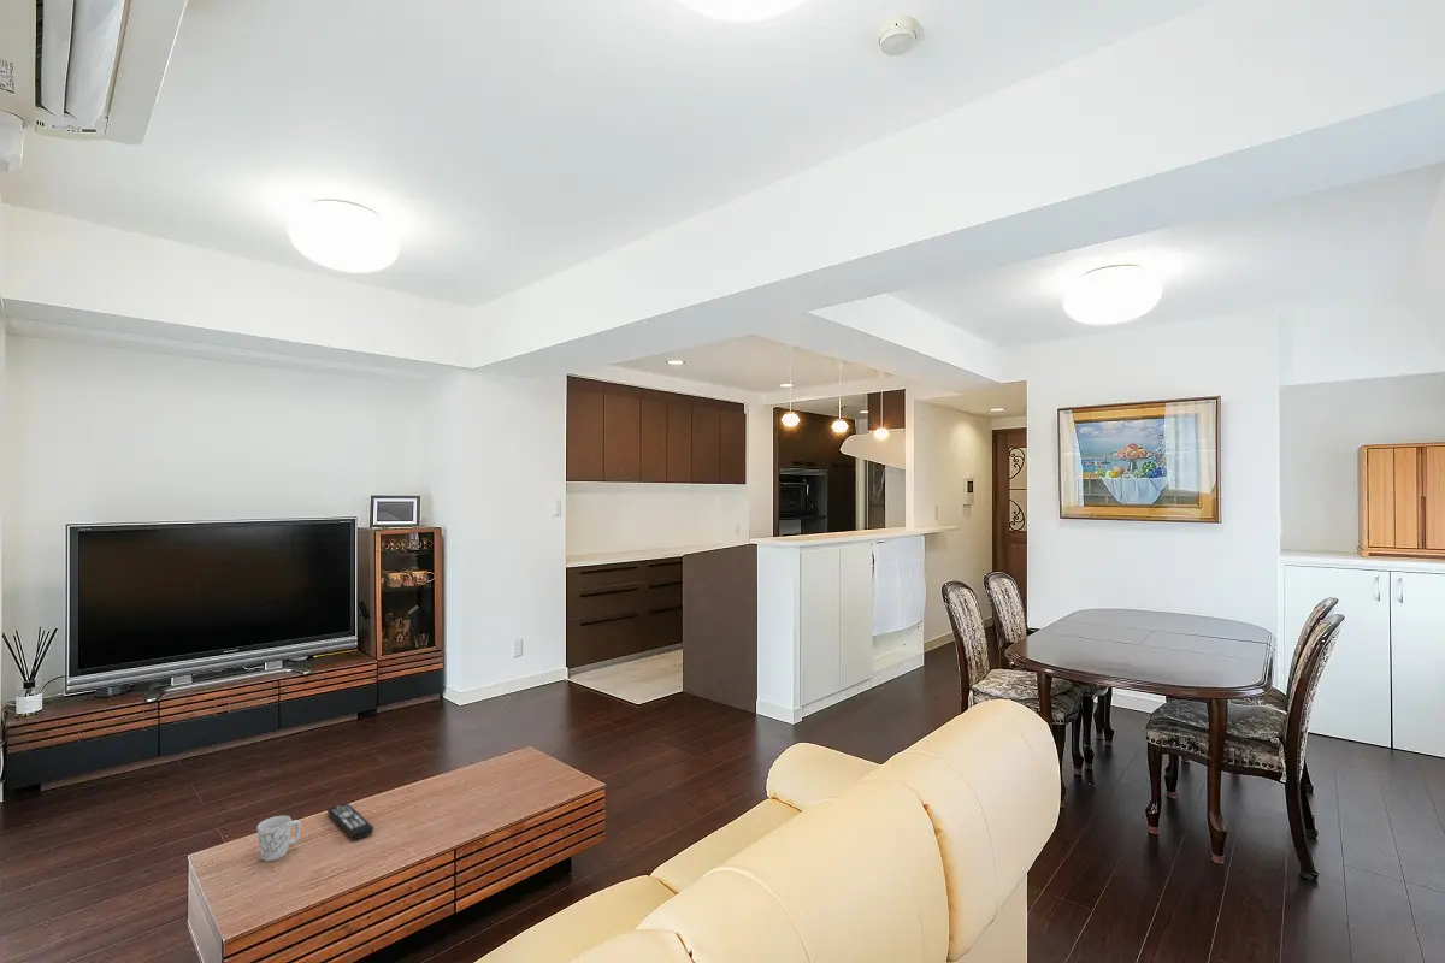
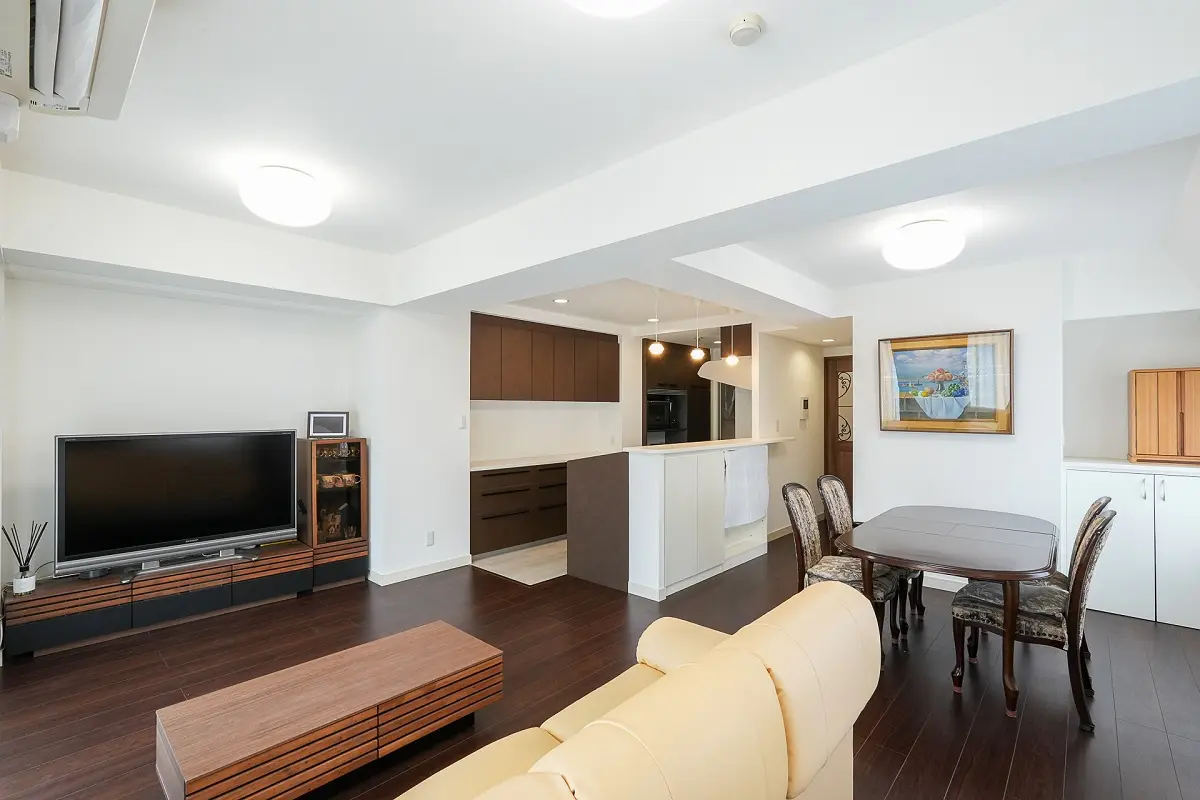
- remote control (349, 820)
- mug (279, 837)
